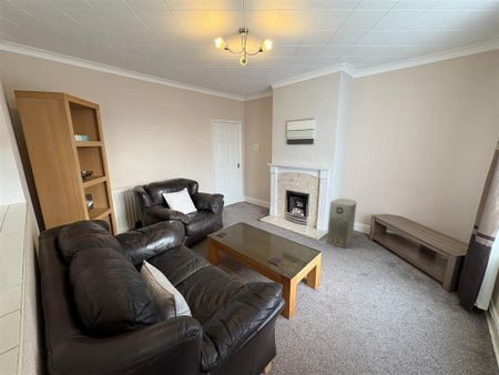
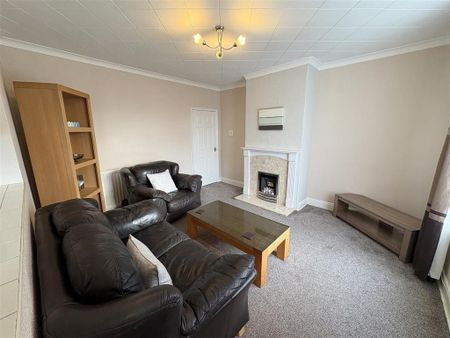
- air purifier (342, 221)
